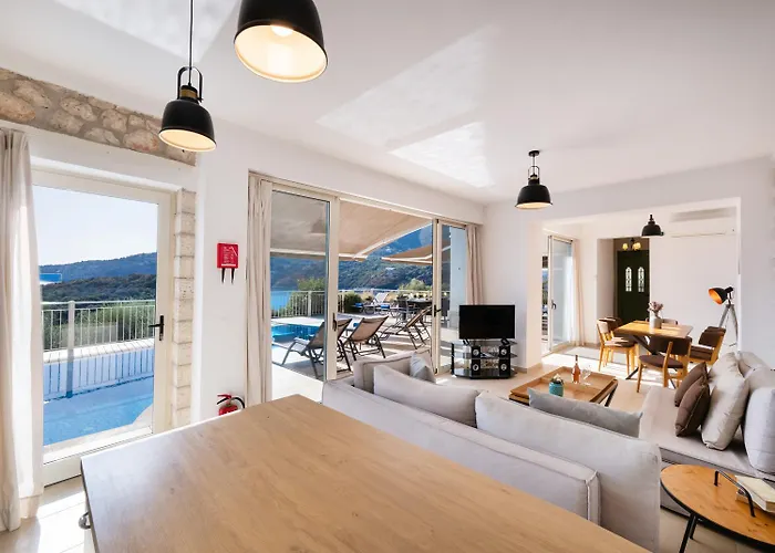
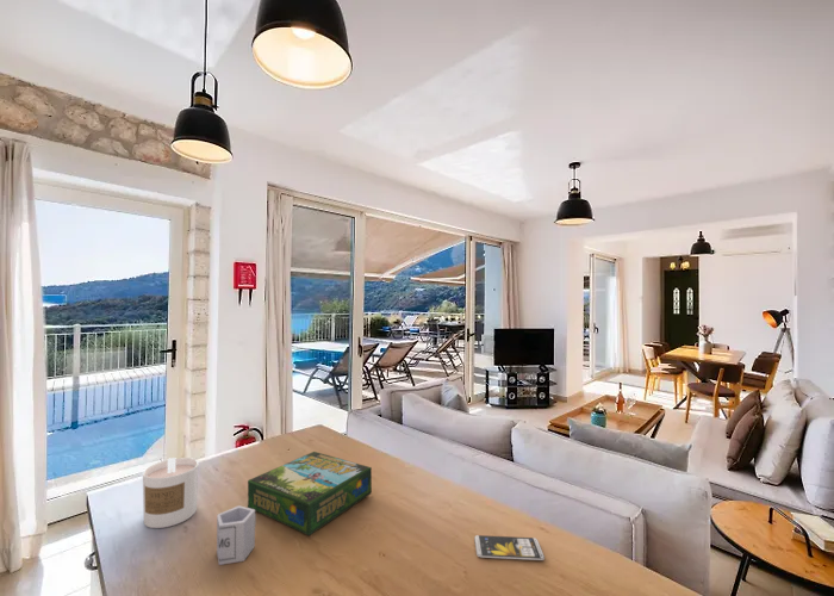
+ candle (170, 486)
+ board game (311, 486)
+ cup (237, 532)
+ smartphone (508, 547)
